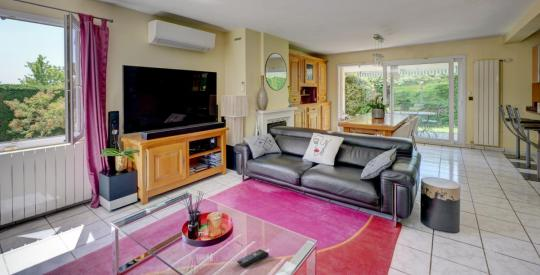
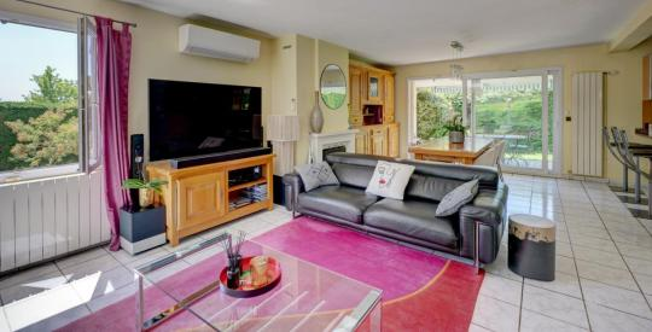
- remote control (253, 257)
